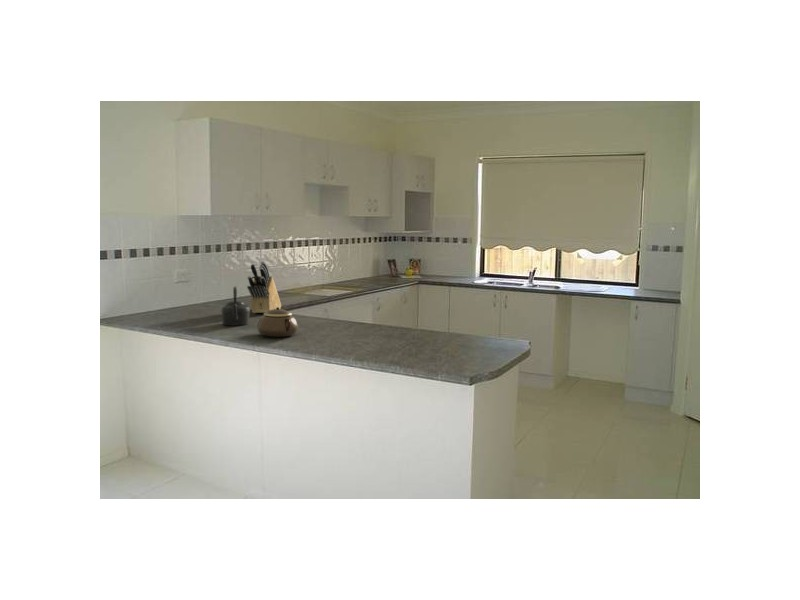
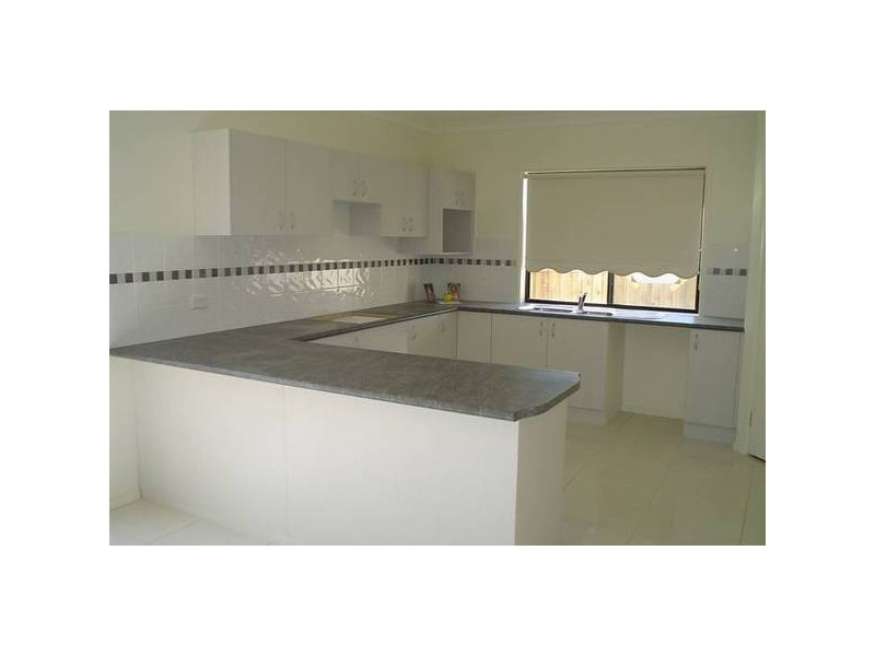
- knife block (264, 286)
- teapot (276, 321)
- kettle (235, 306)
